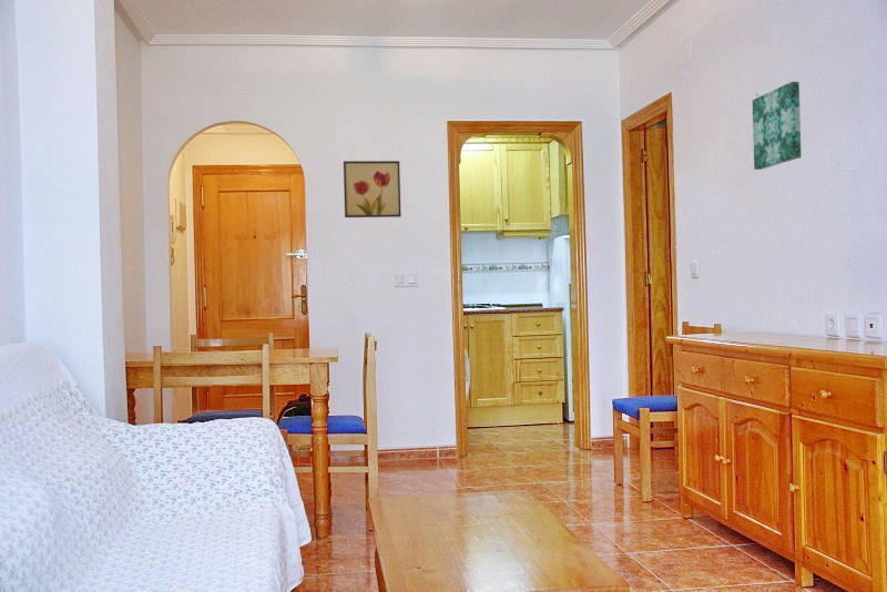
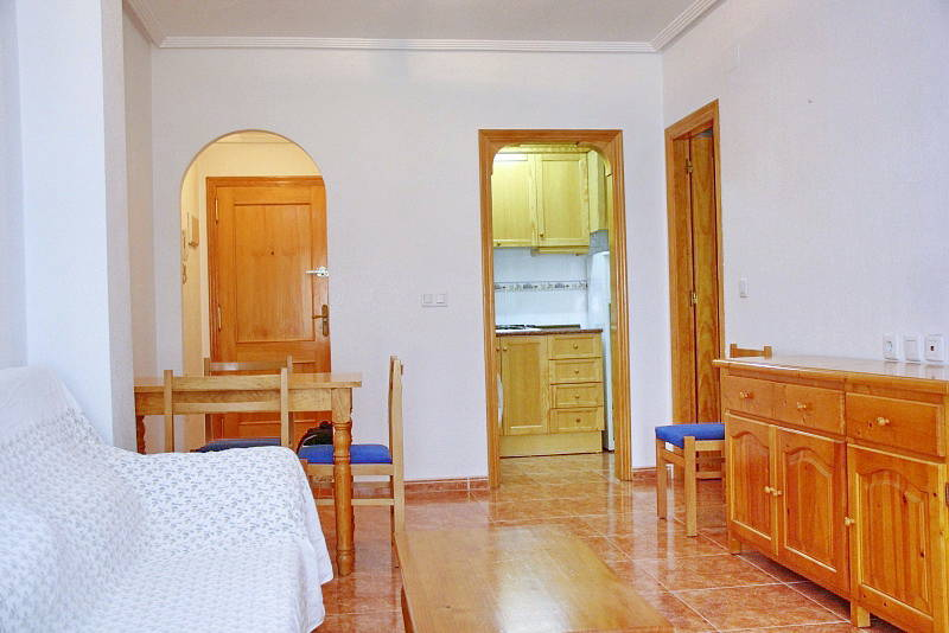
- wall art (371, 188)
- wall art (775, 127)
